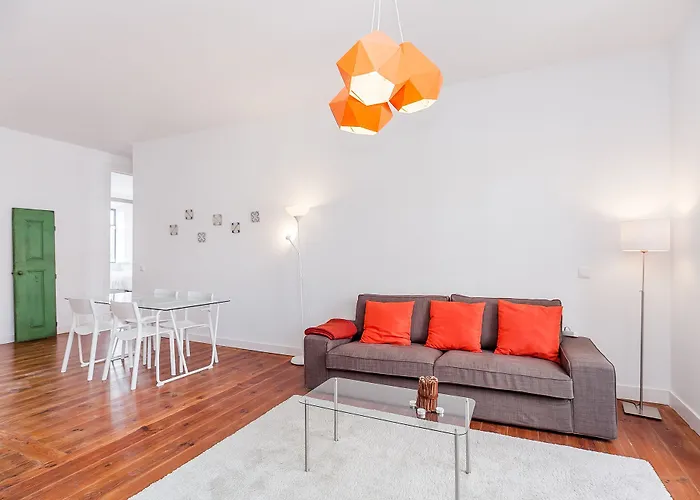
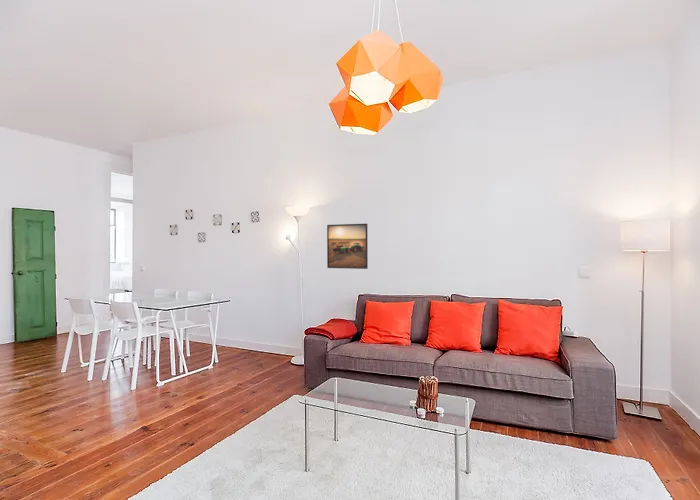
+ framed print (346, 246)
